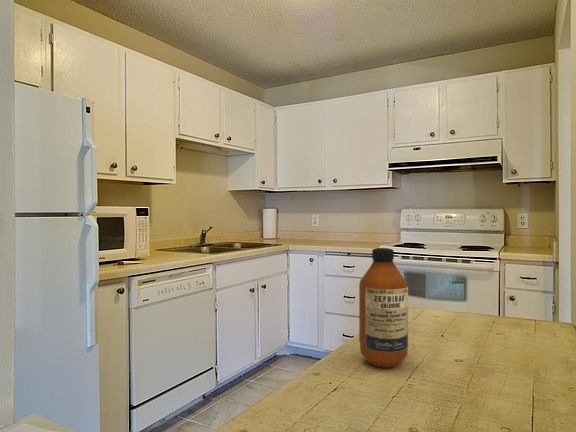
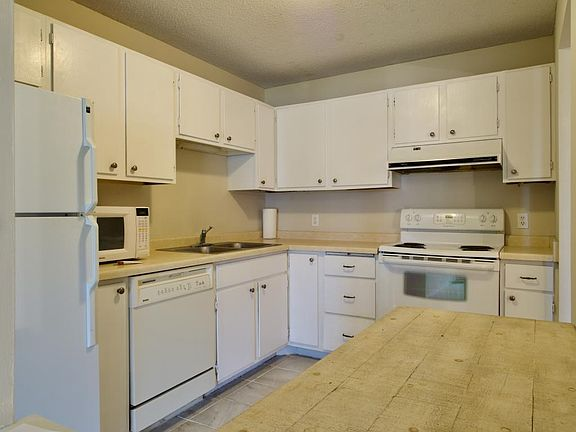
- bottle (383, 305)
